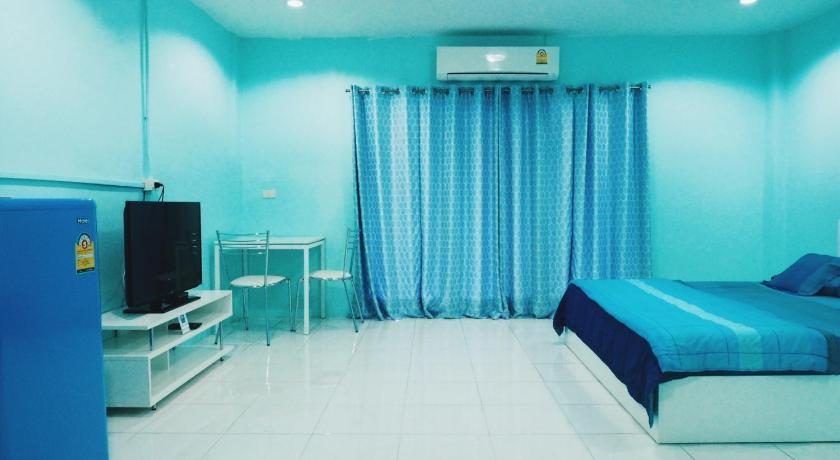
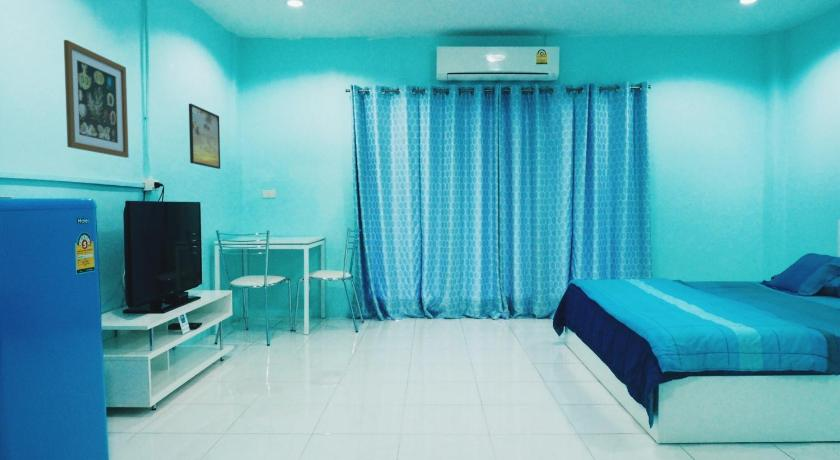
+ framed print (205, 138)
+ wall art (99, 104)
